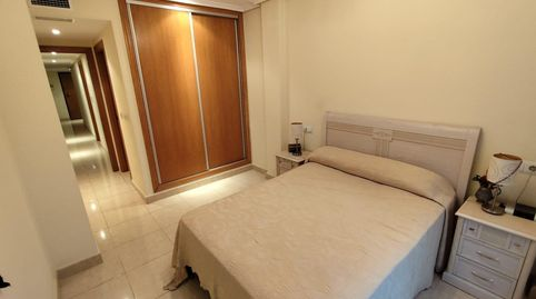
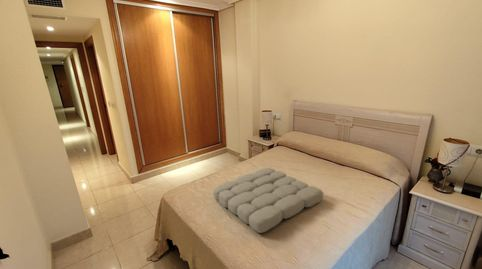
+ cushion (265, 192)
